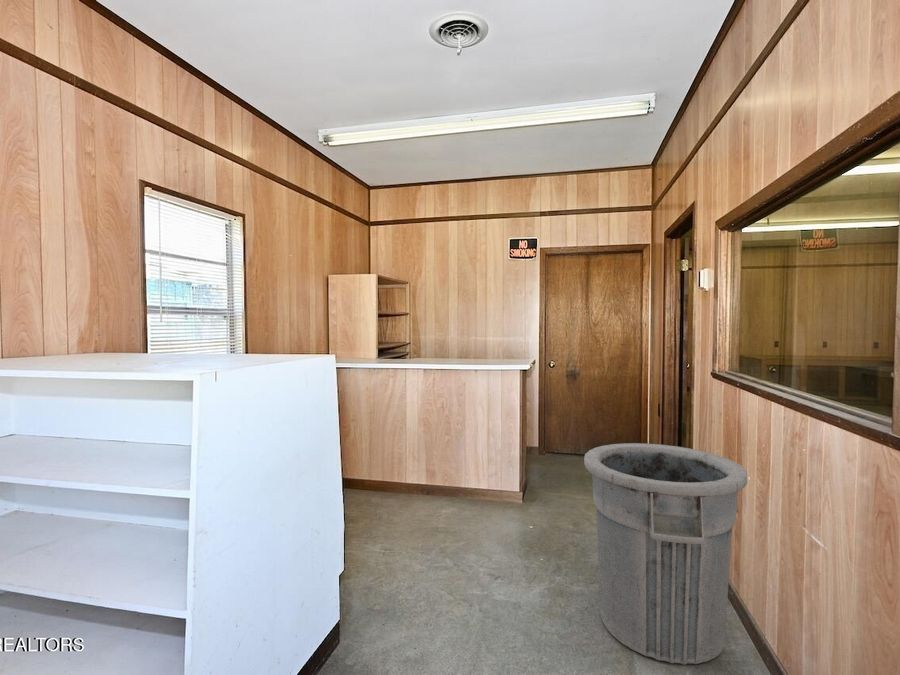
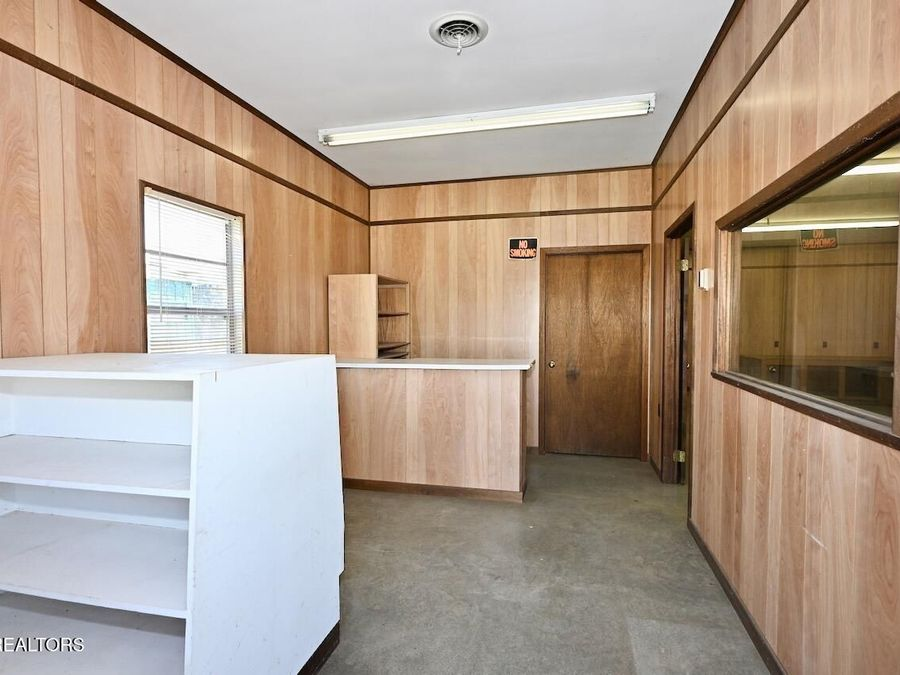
- trash can (660, 543)
